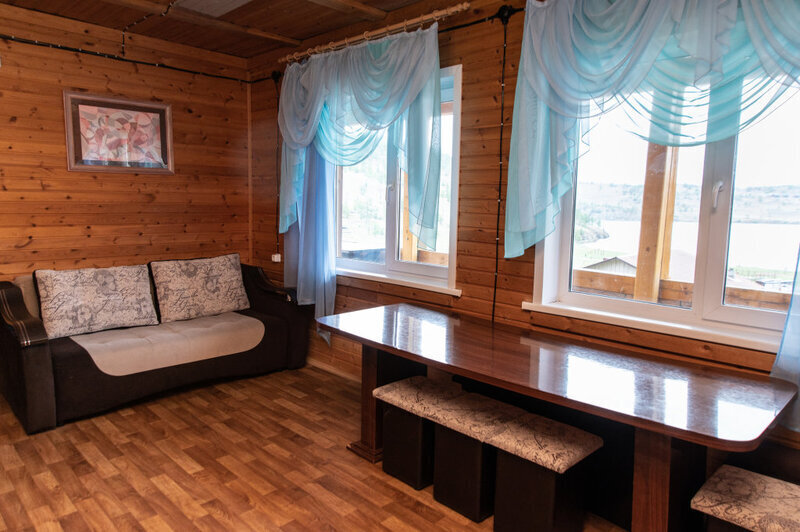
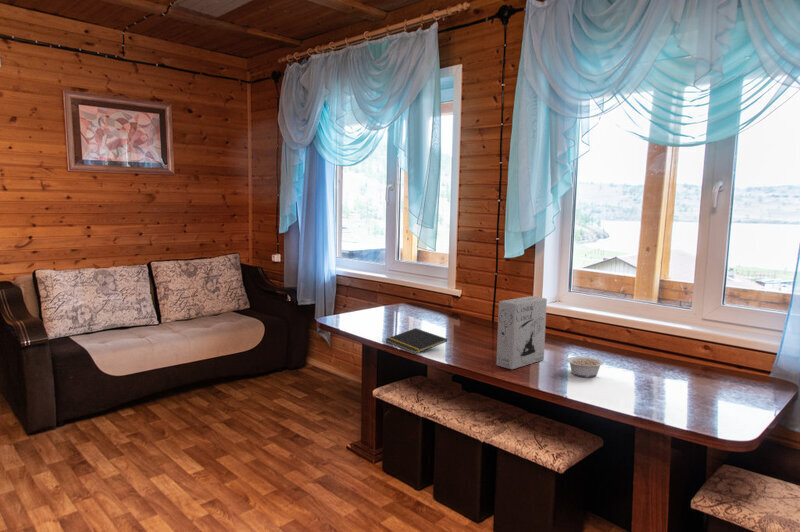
+ cereal box (521, 331)
+ notepad (415, 340)
+ legume (583, 366)
